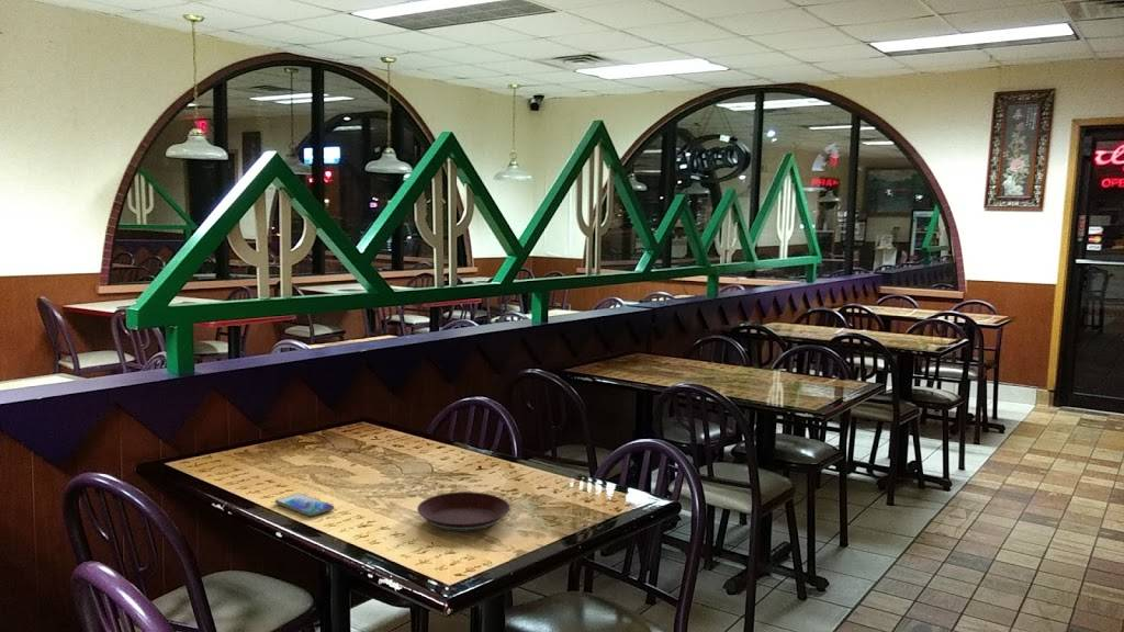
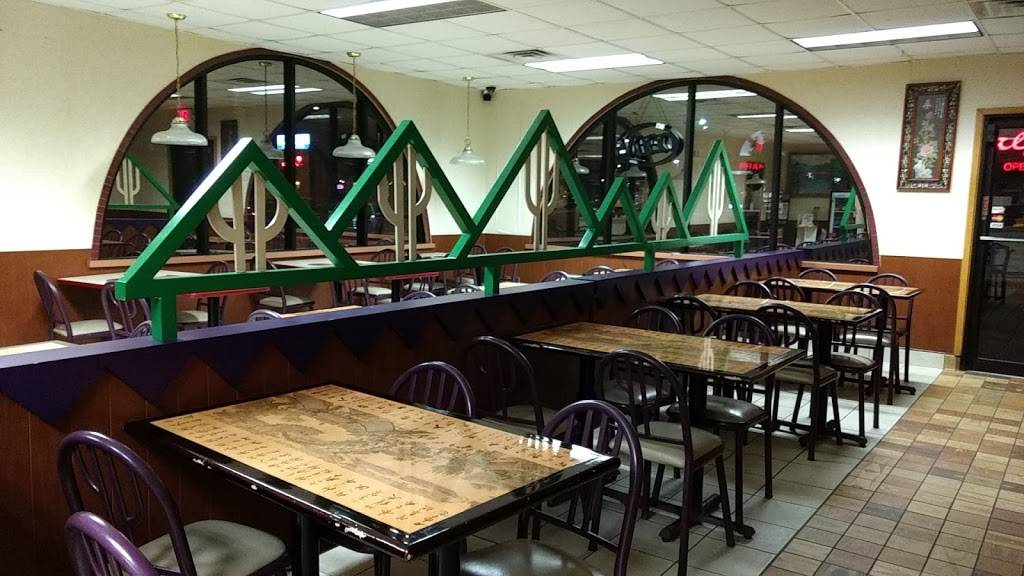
- smartphone (304, 504)
- plate (463, 512)
